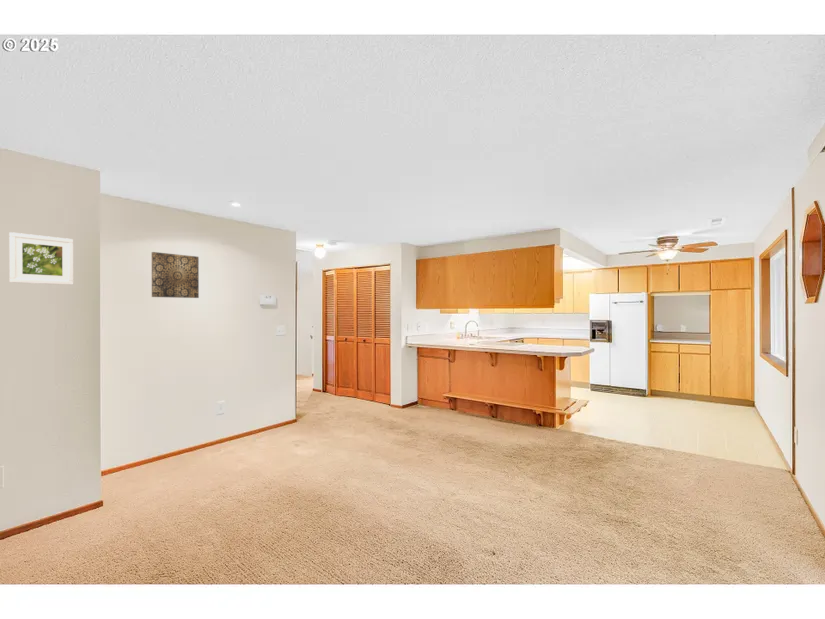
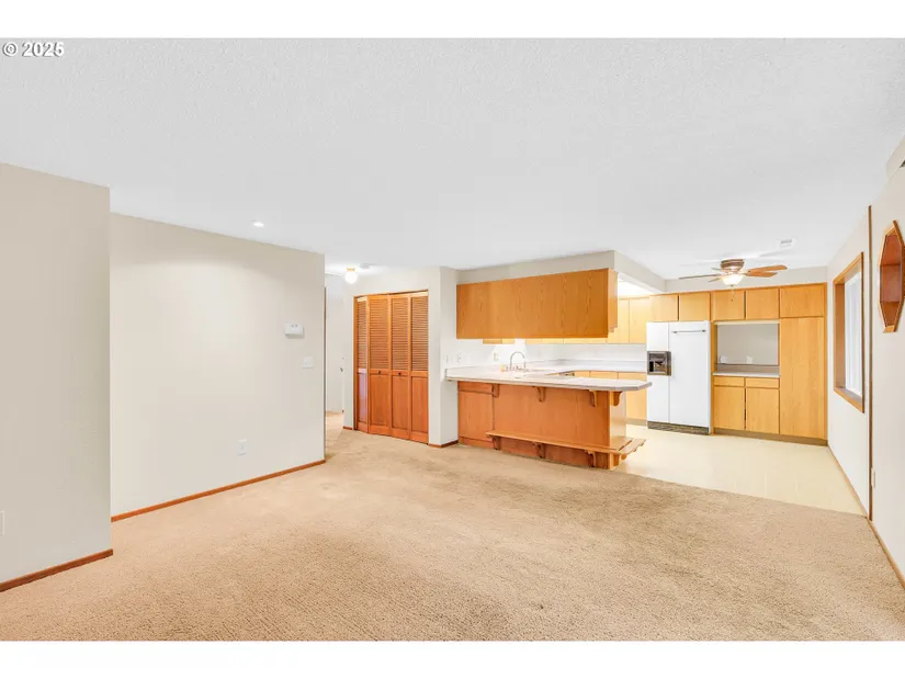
- wall art (176, 276)
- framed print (42, 259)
